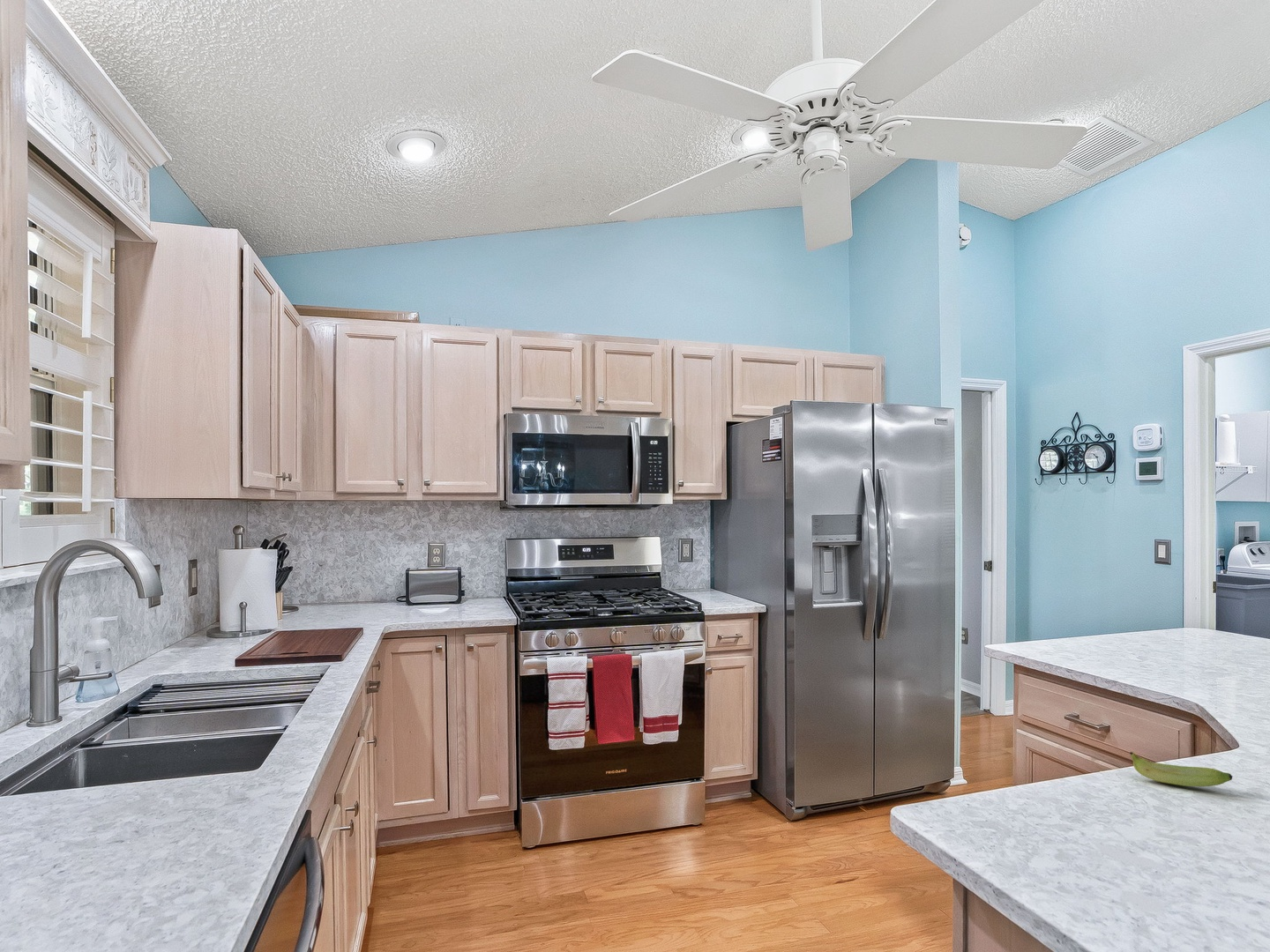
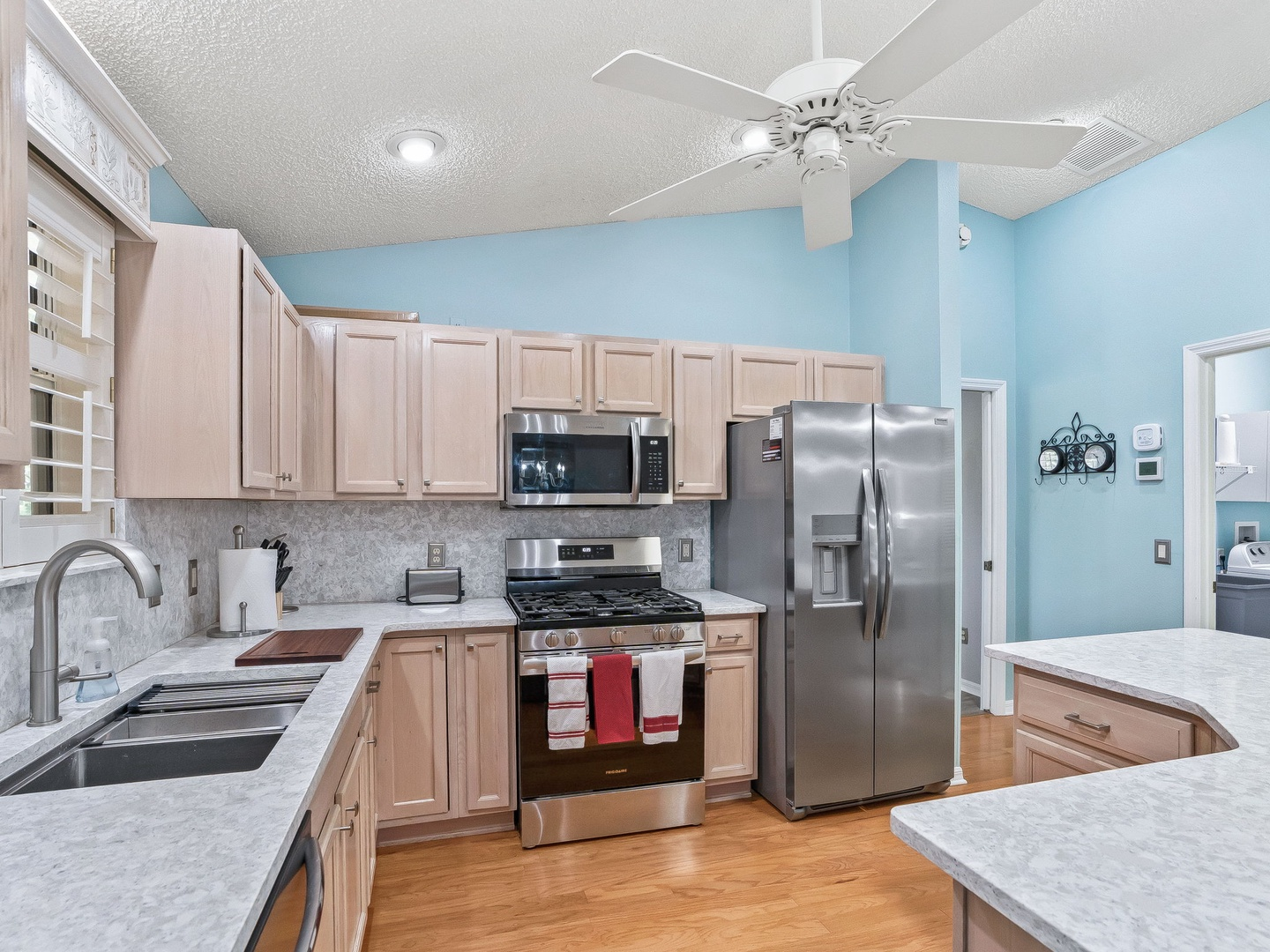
- banana (1179, 773)
